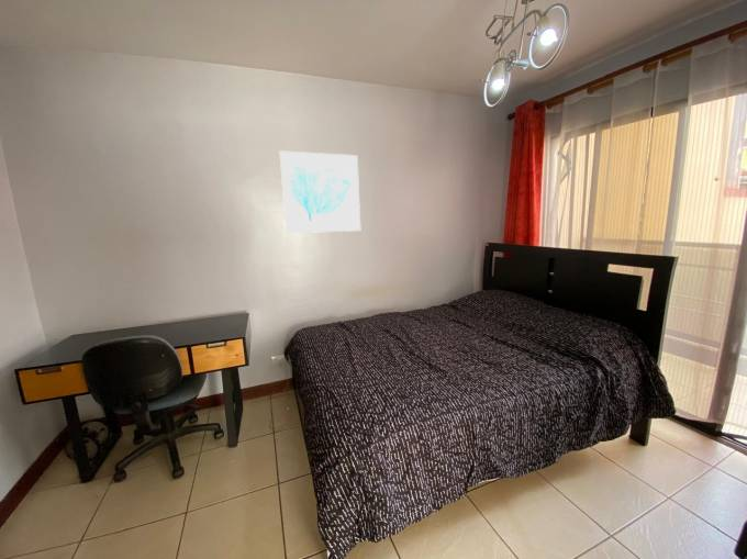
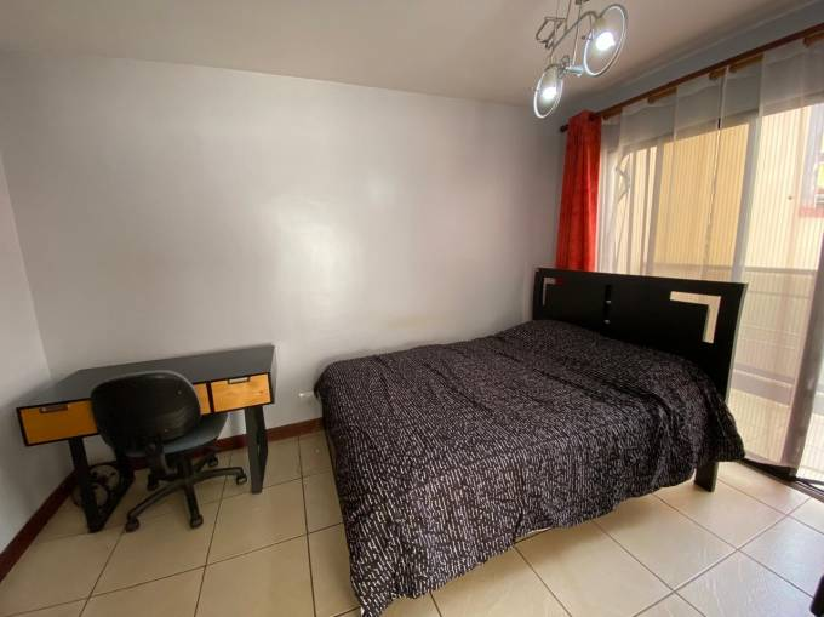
- wall art (322, 193)
